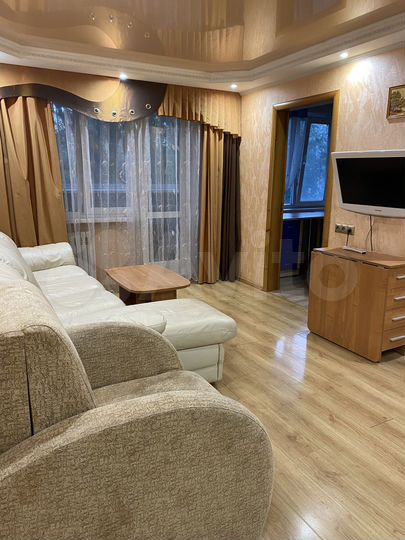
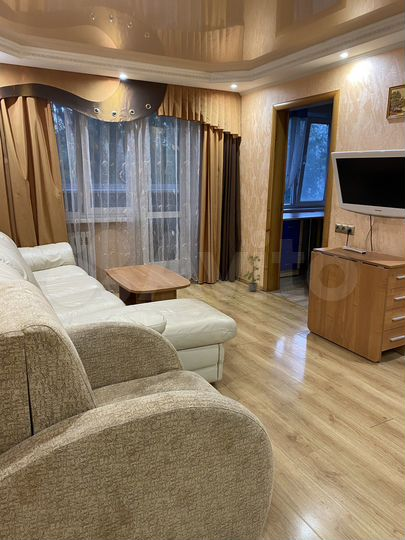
+ potted plant (253, 273)
